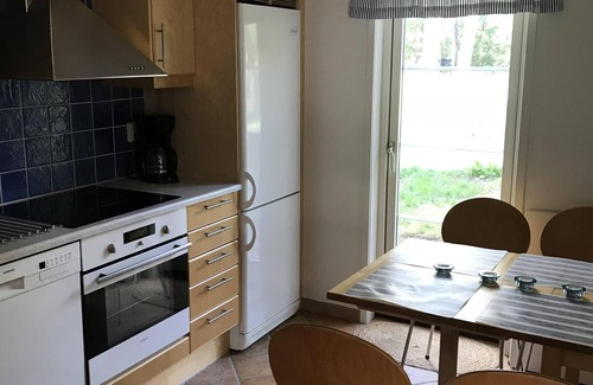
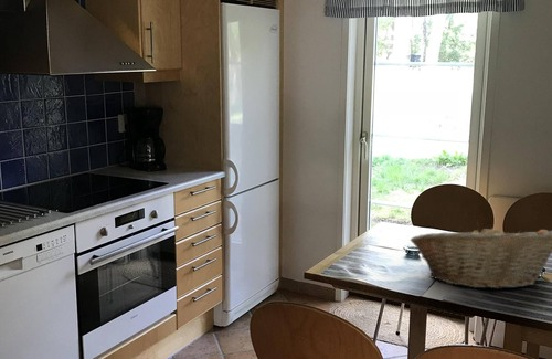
+ fruit basket (485, 249)
